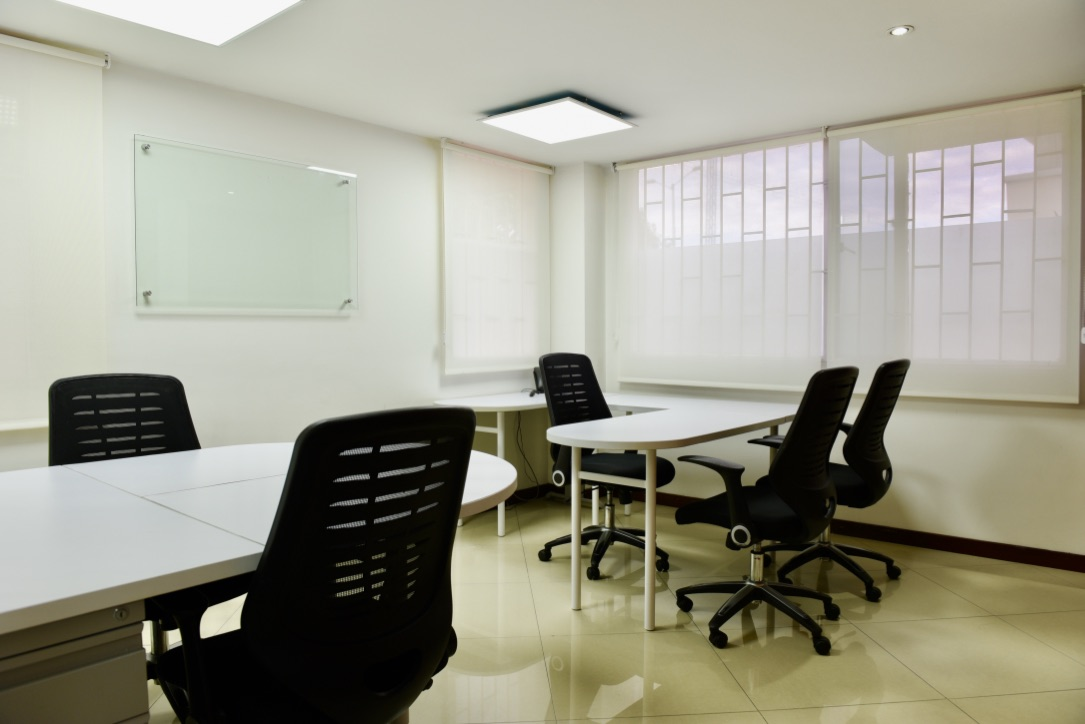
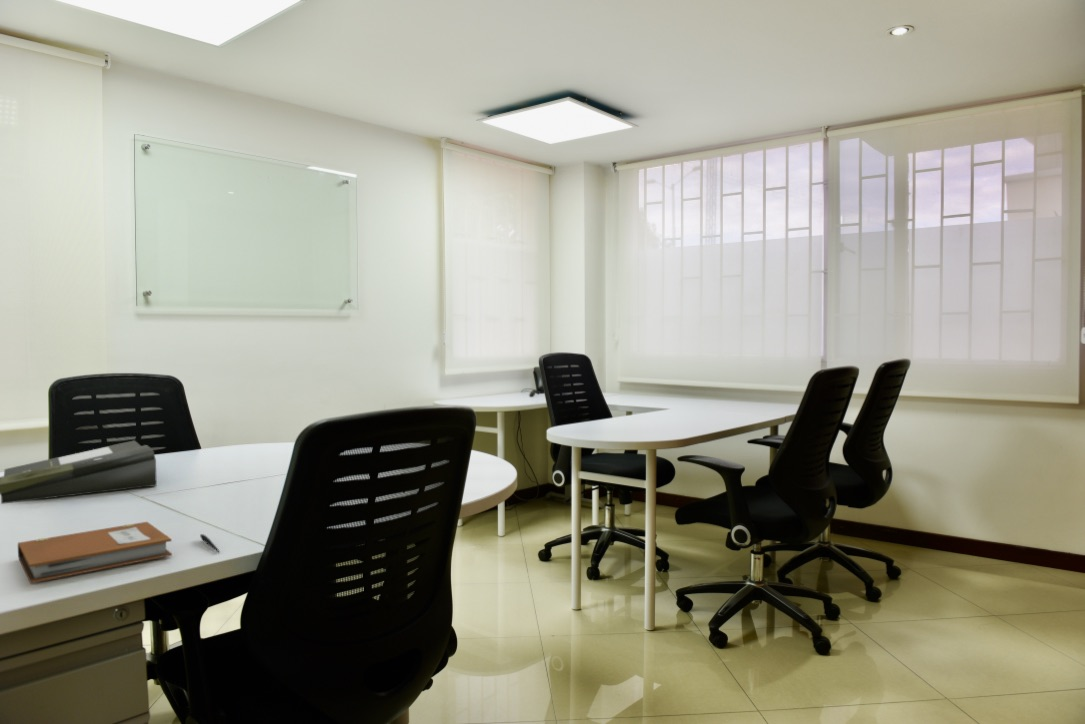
+ pen (209, 542)
+ notebook (98, 547)
+ document tray (76, 463)
